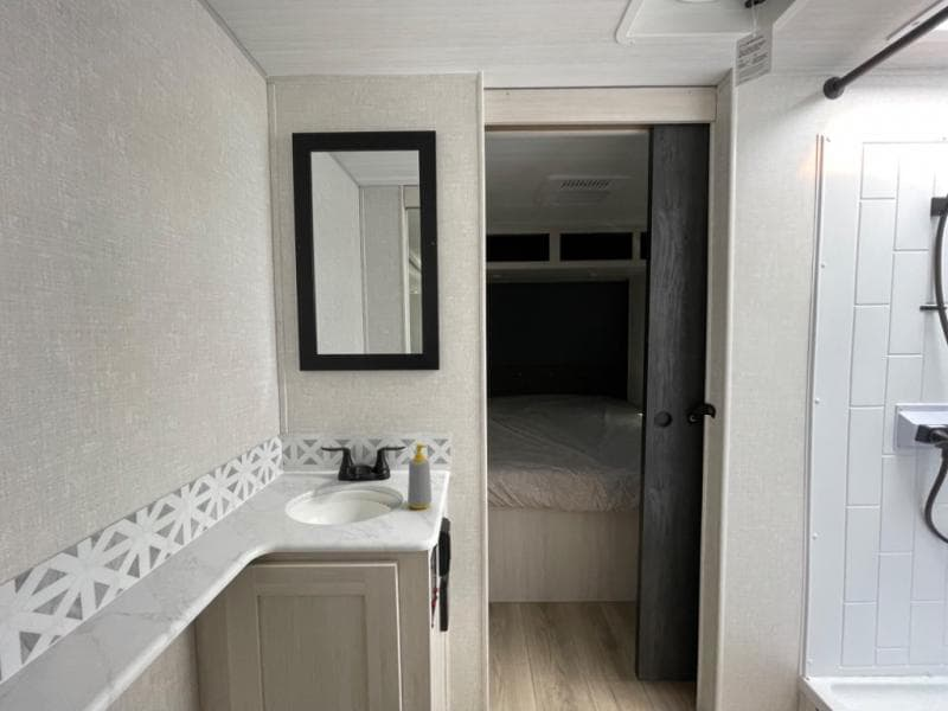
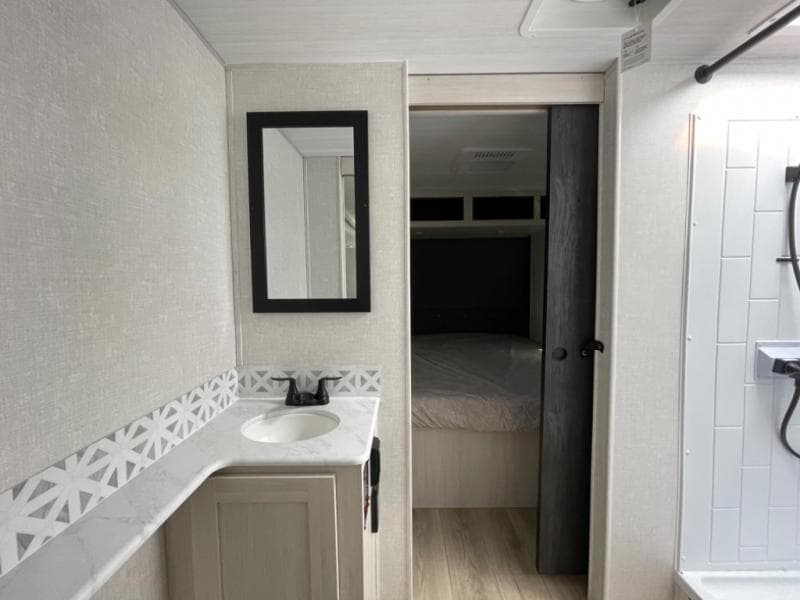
- soap bottle (419, 474)
